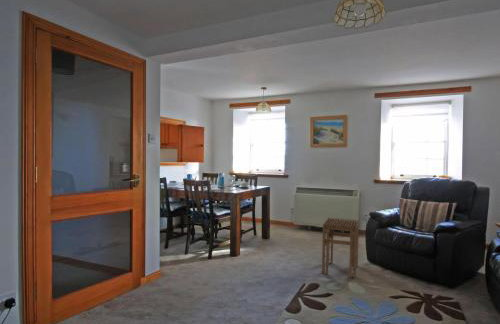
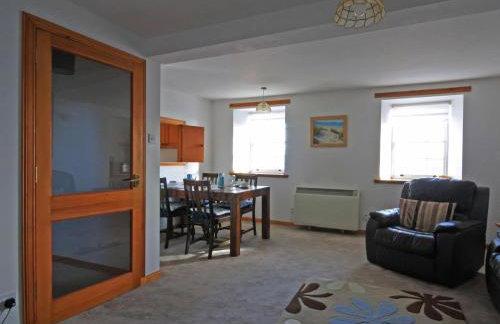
- stool (341, 243)
